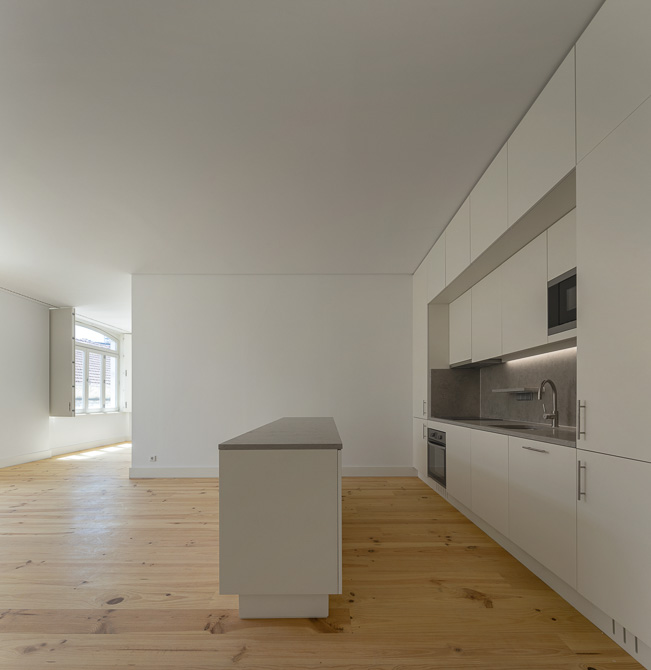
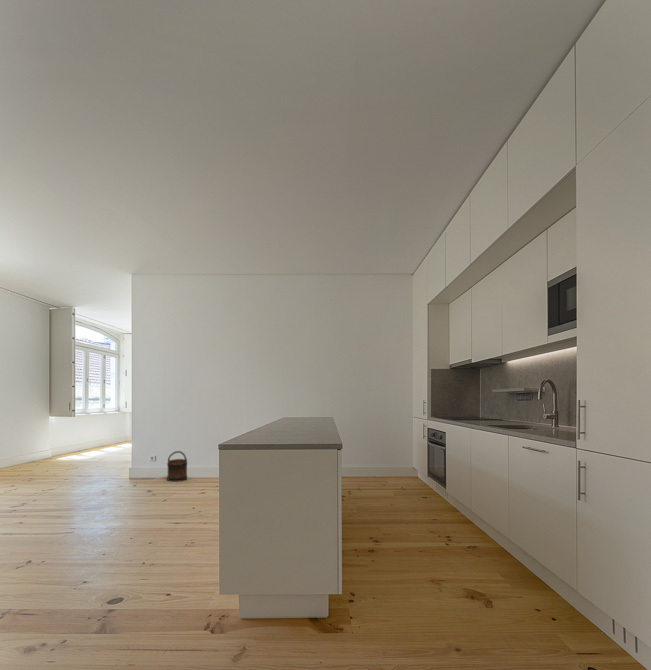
+ bucket (177, 465)
